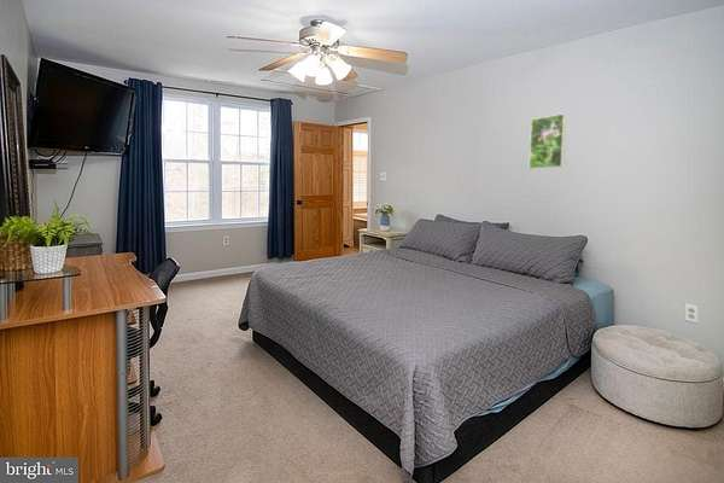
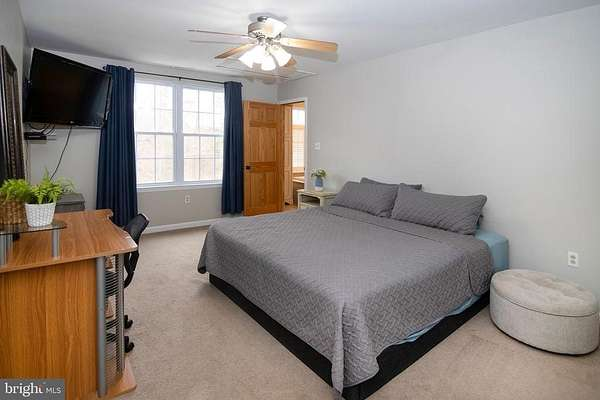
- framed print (547, 142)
